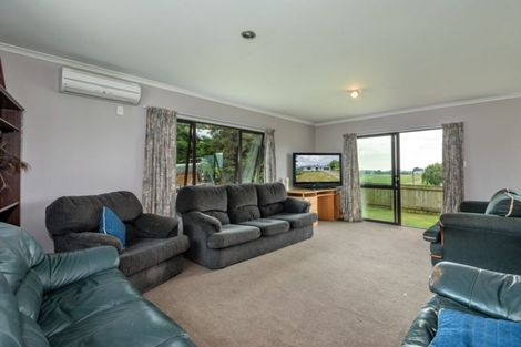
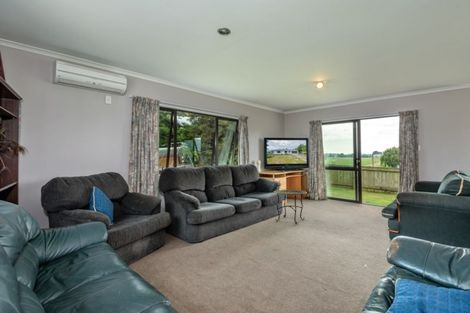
+ side table (290, 206)
